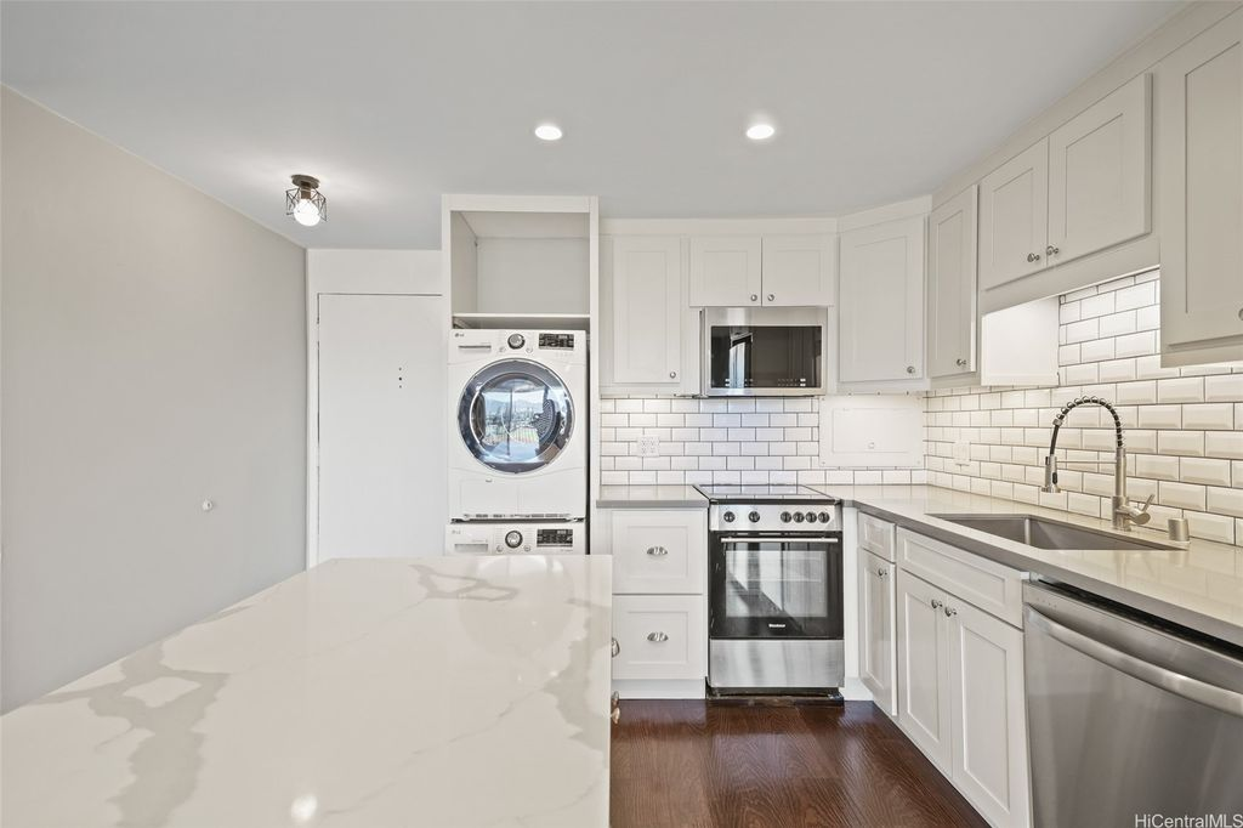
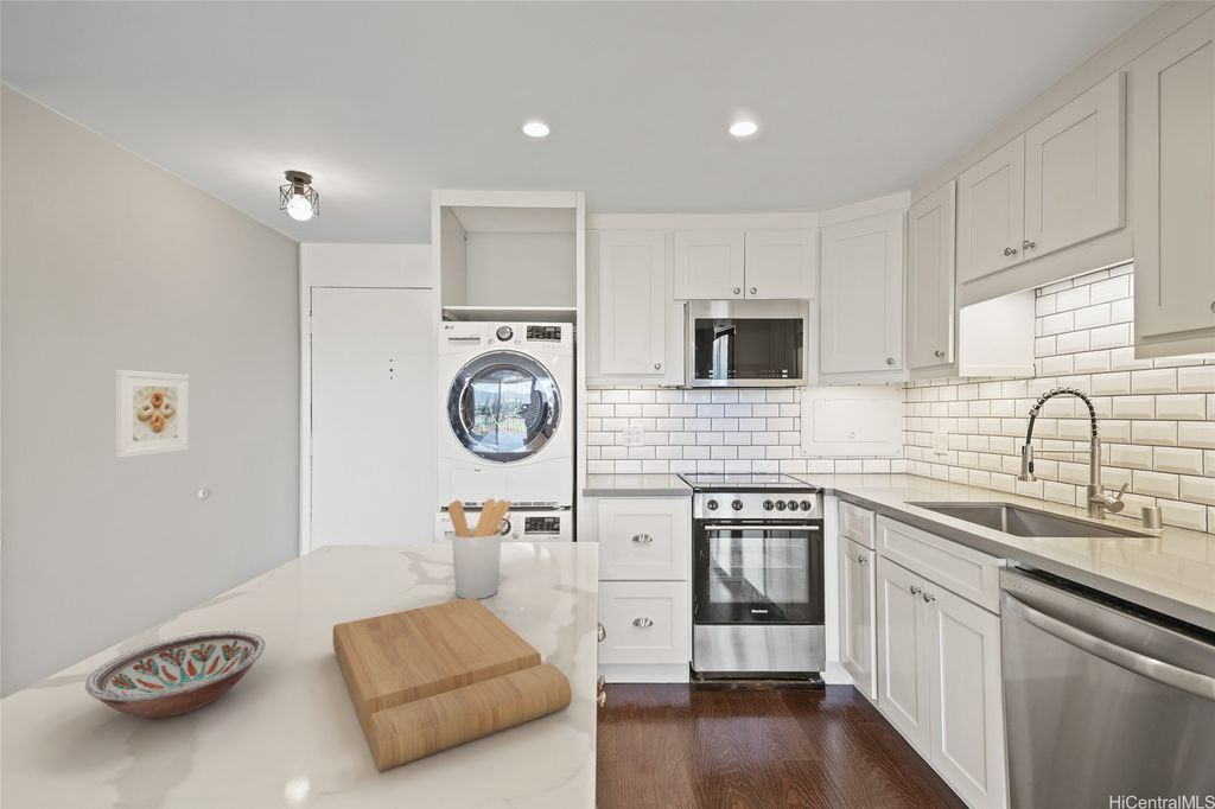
+ utensil holder (483, 543)
+ bowl (182, 679)
+ cutting board (438, 661)
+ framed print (154, 413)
